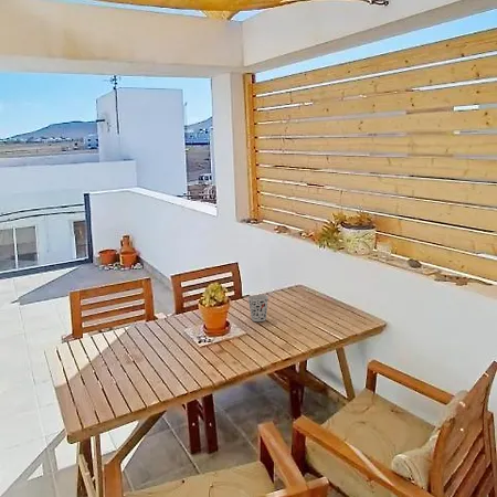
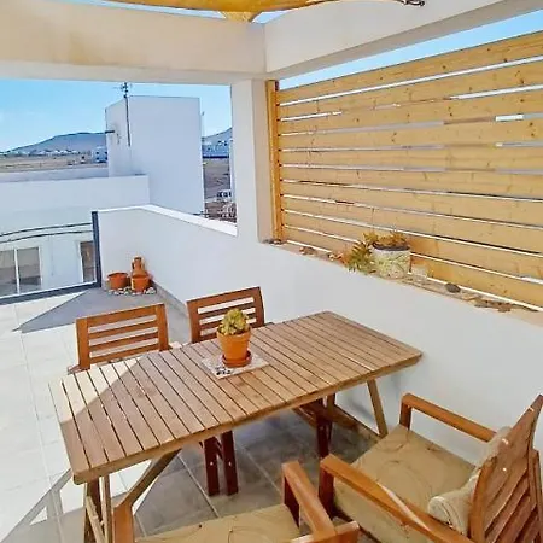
- cup (258, 308)
